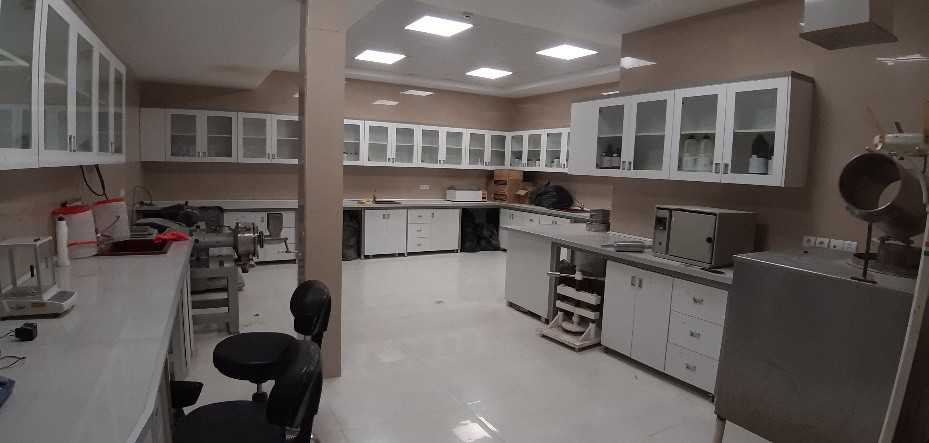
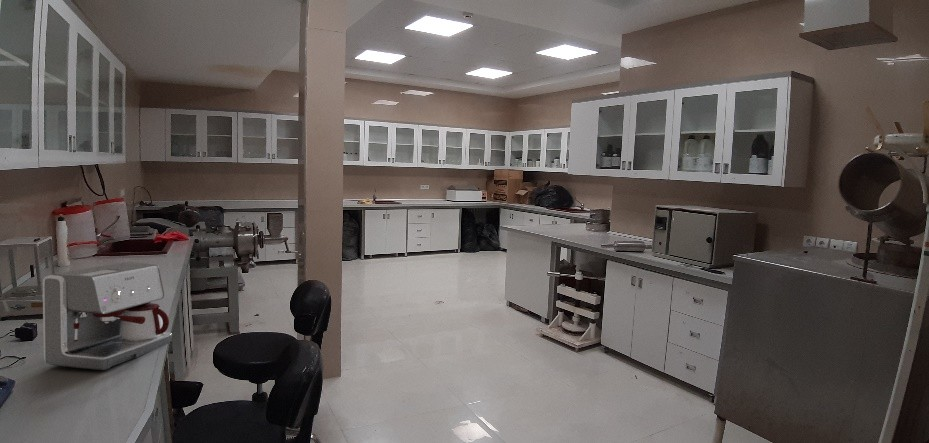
+ coffee maker (112, 311)
